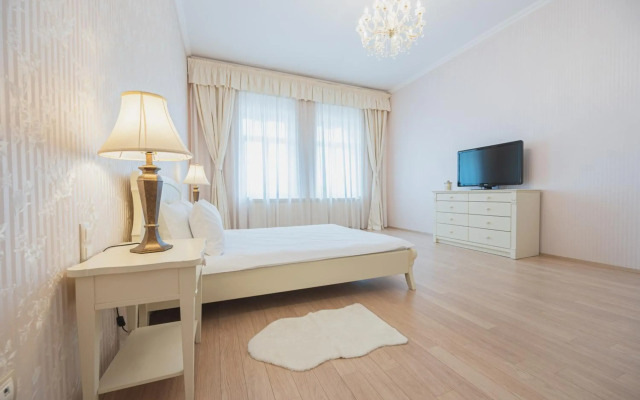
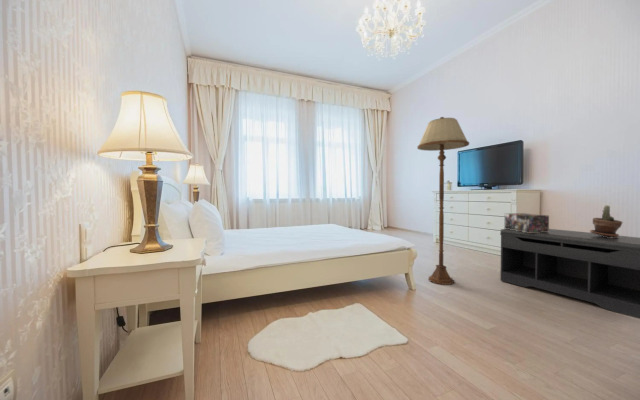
+ potted plant (606, 220)
+ bench (571, 262)
+ floor lamp (441, 199)
+ decorative box (525, 222)
